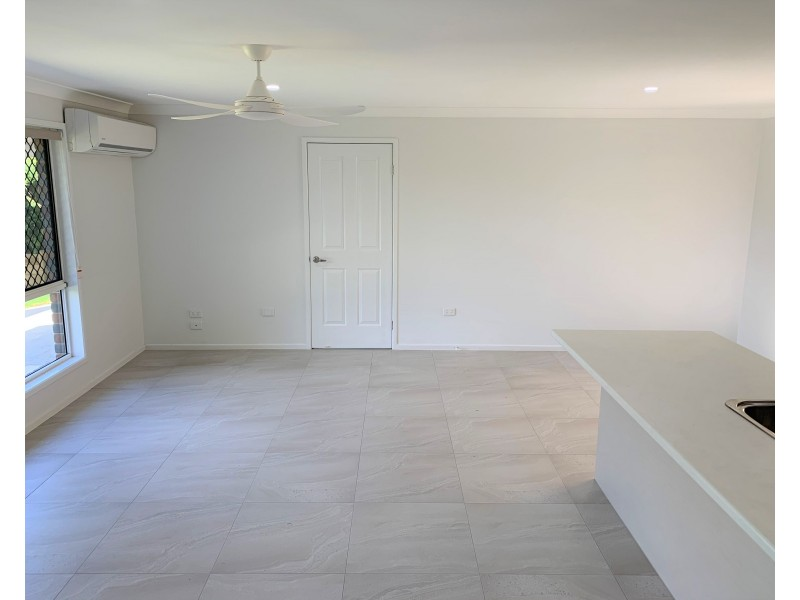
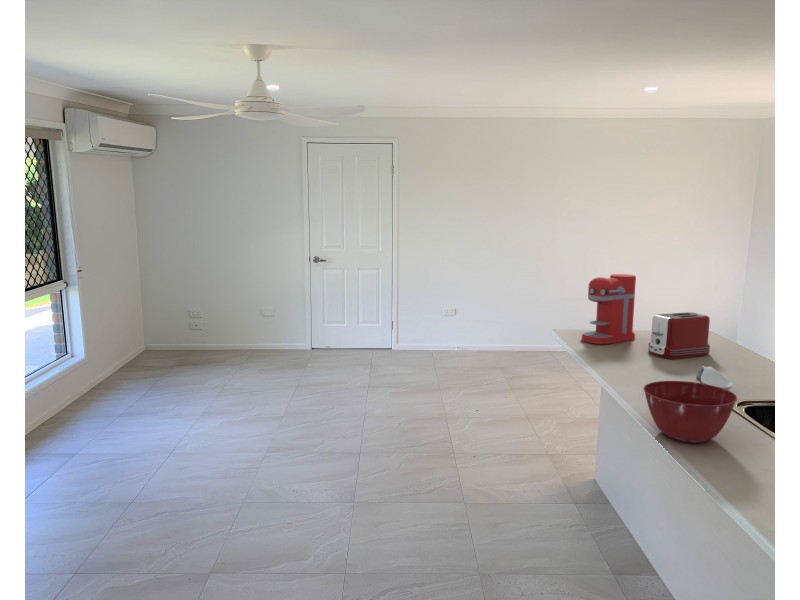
+ coffee maker (610, 308)
+ spoon rest (711, 378)
+ mixing bowl (687, 413)
+ toaster (679, 334)
